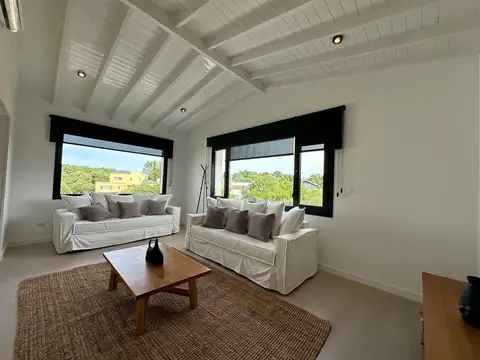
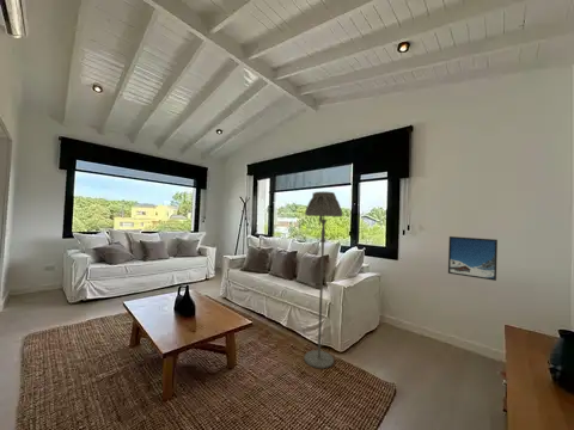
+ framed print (471, 257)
+ floor lamp (320, 275)
